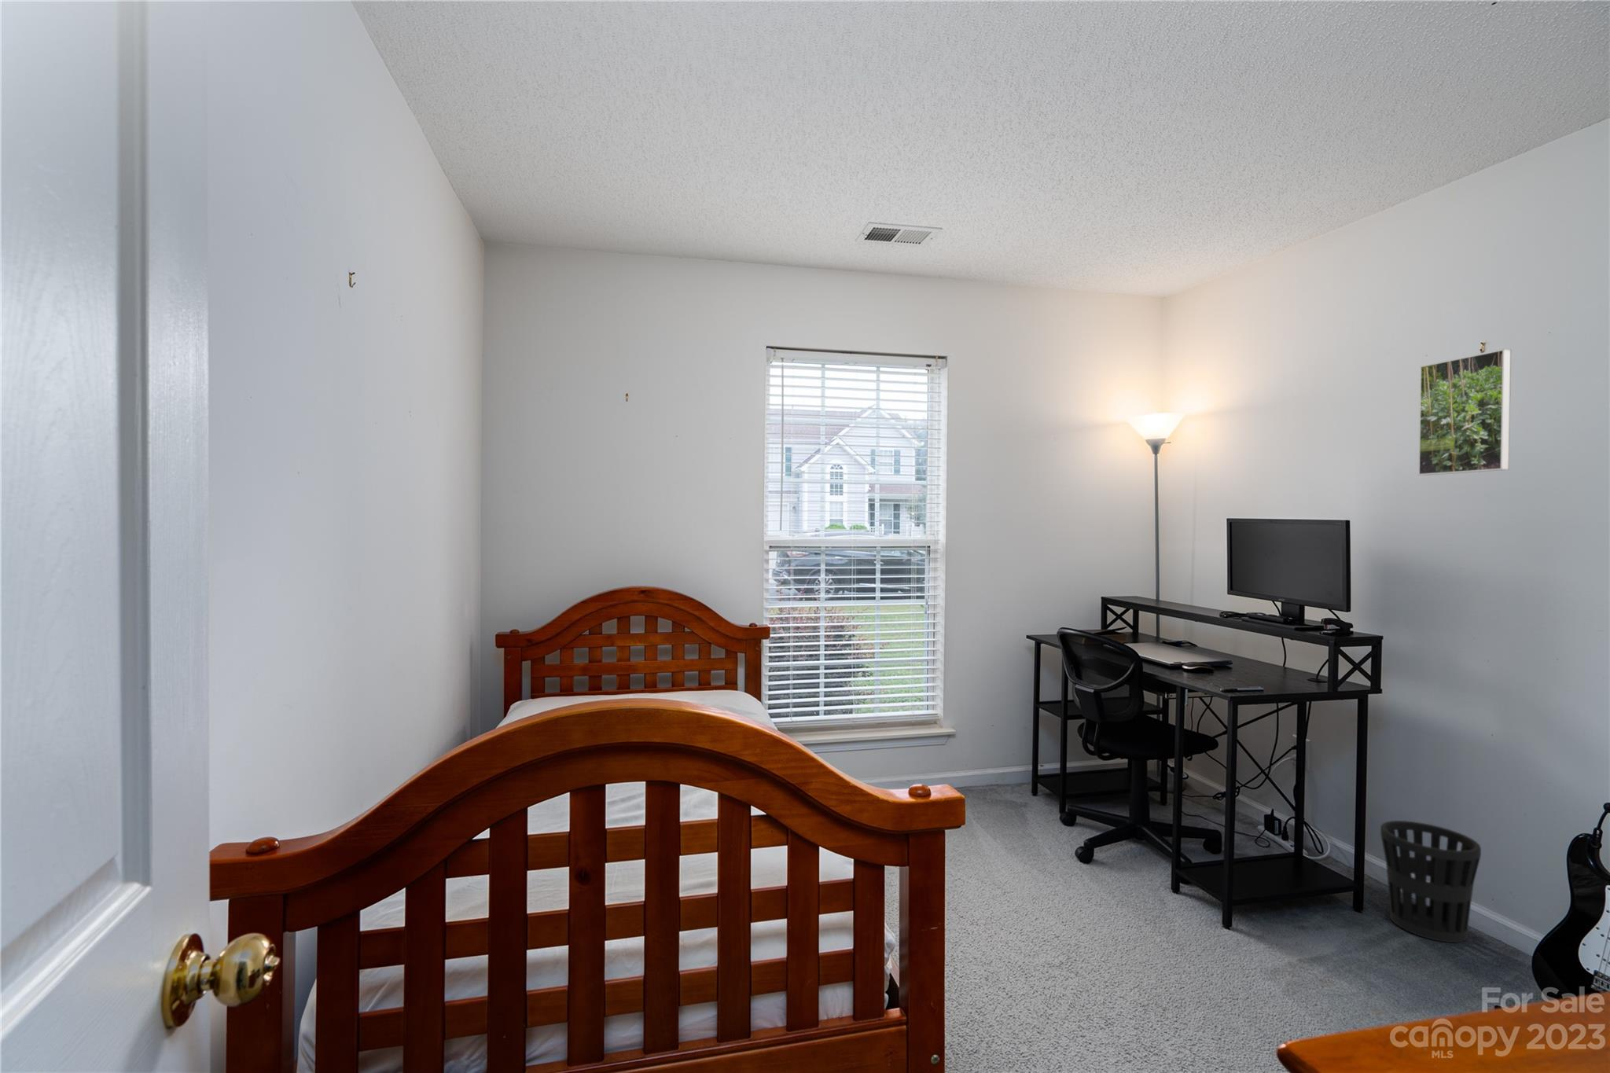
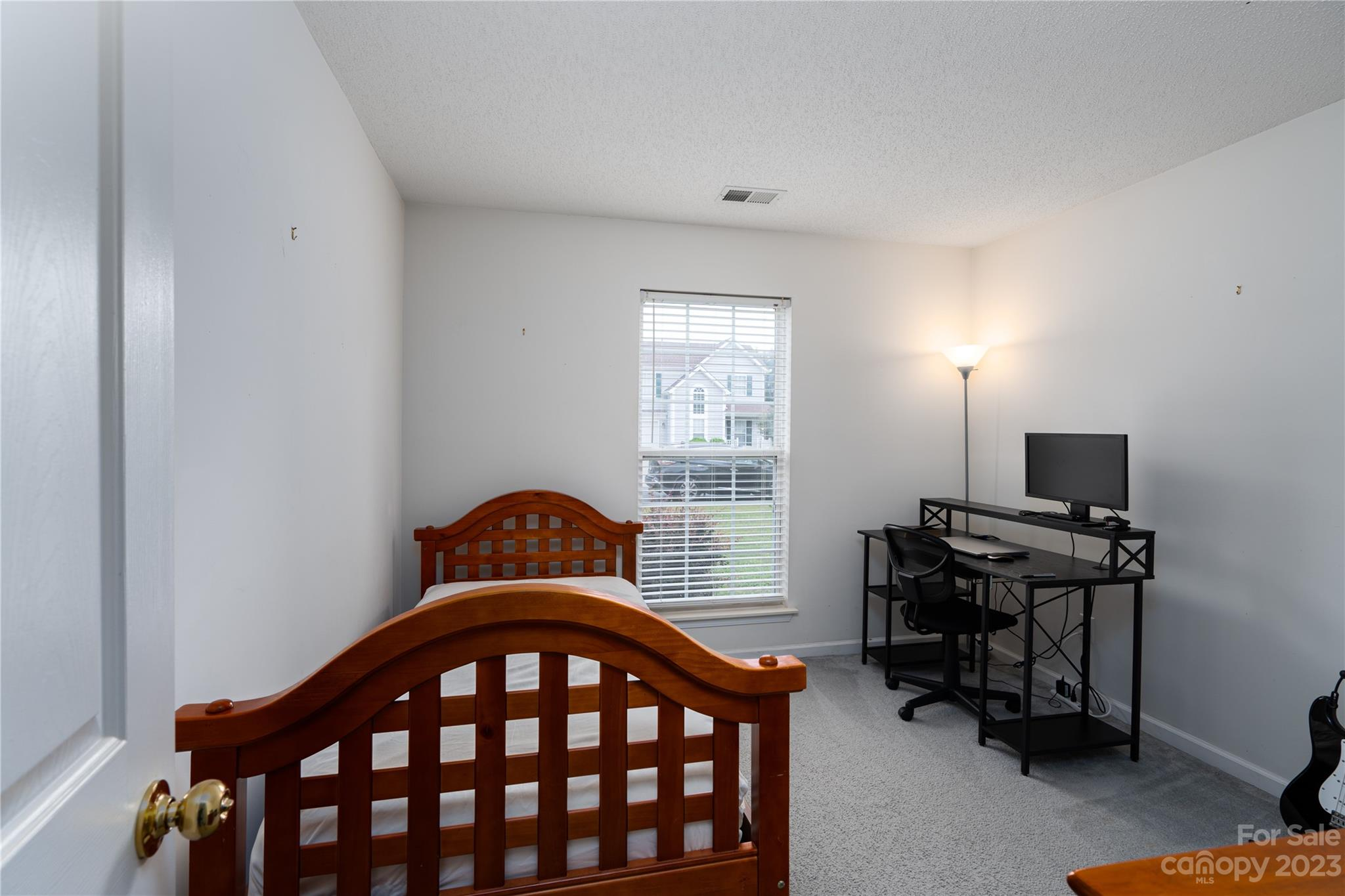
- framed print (1463, 416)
- wastebasket (1428, 881)
